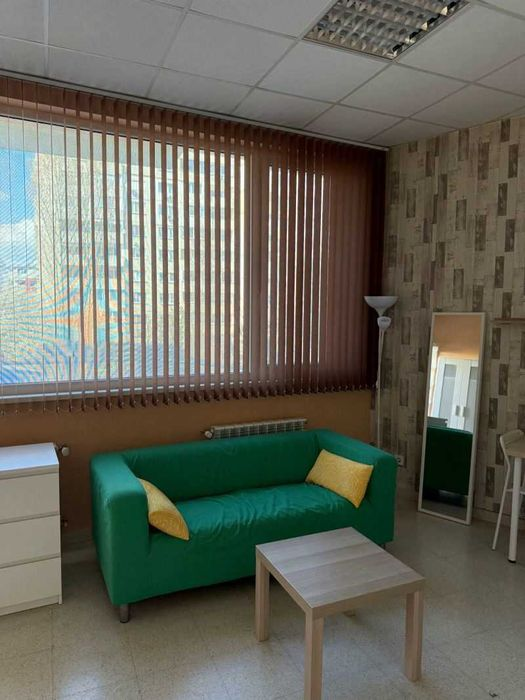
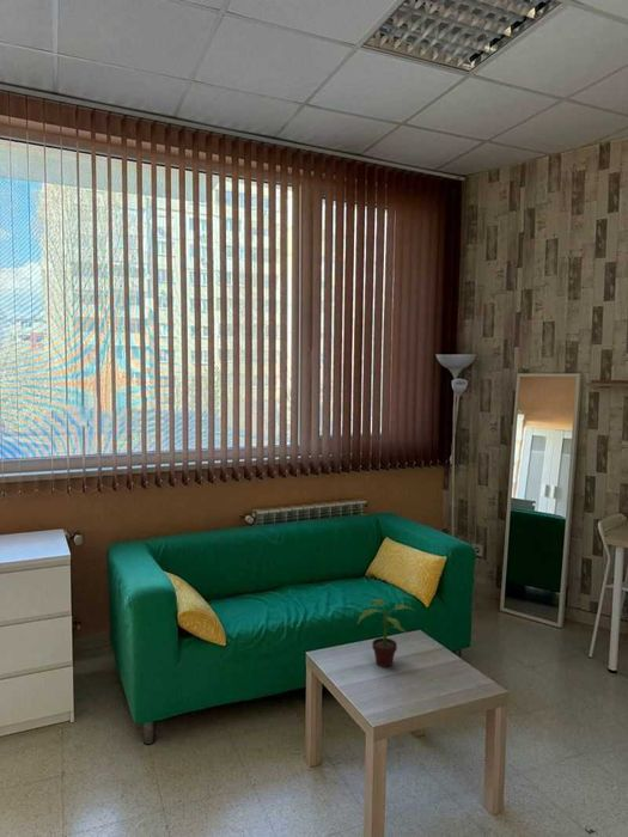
+ potted plant (386, 634)
